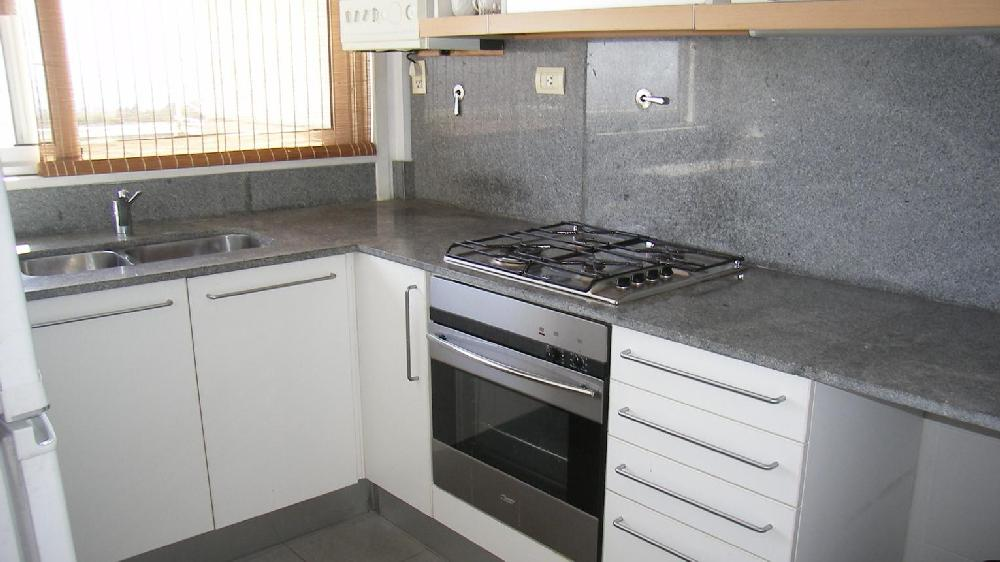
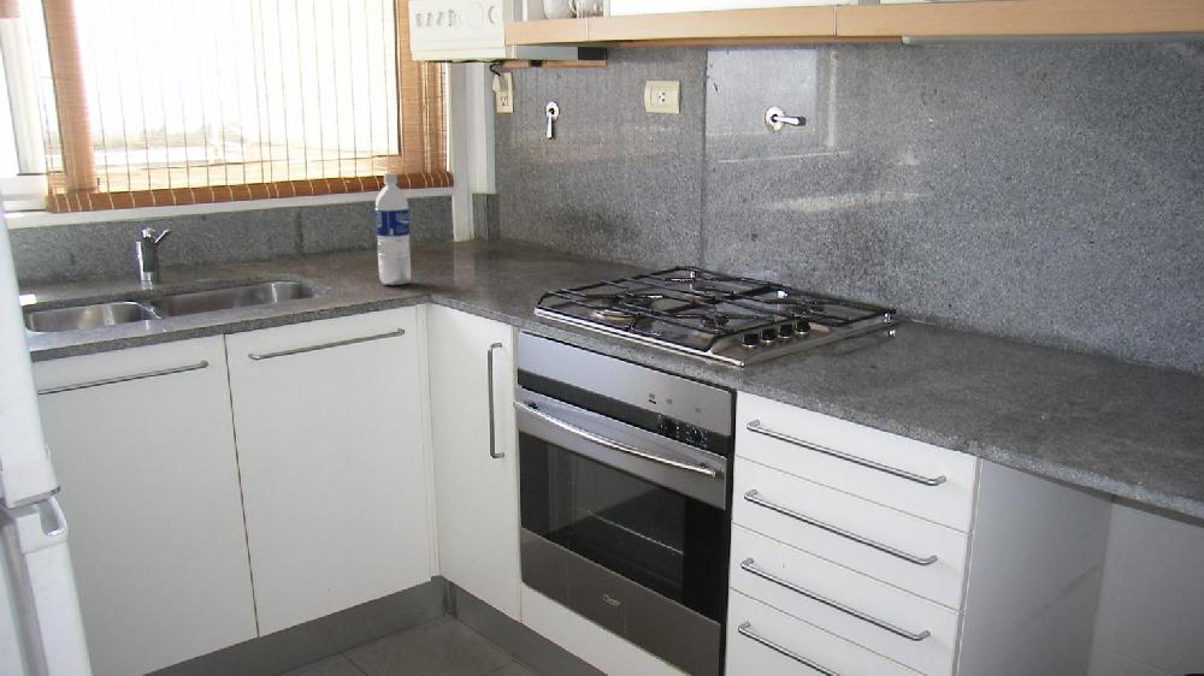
+ water bottle (393, 229)
